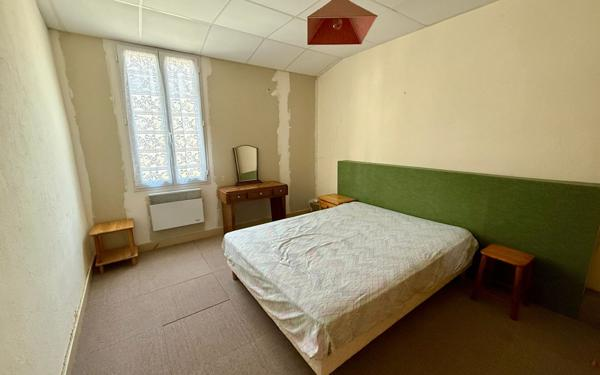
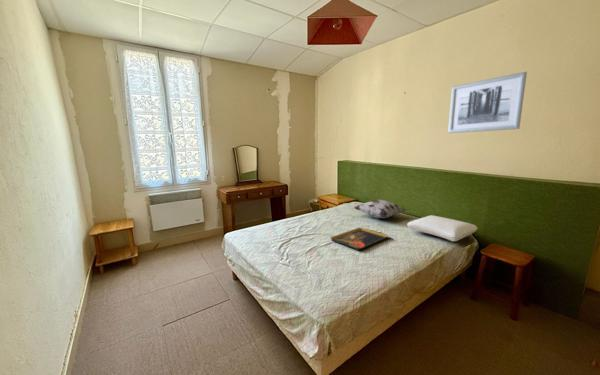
+ decorative pillow (379, 208)
+ pillow (441, 226)
+ wall art (482, 106)
+ decorative tray (359, 238)
